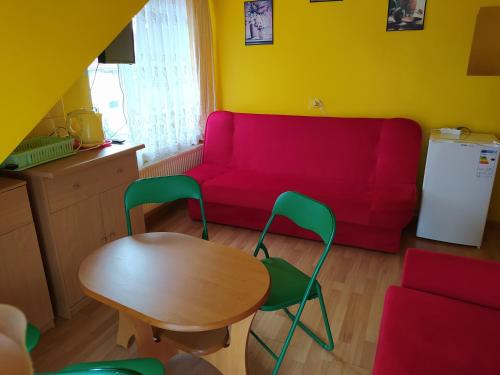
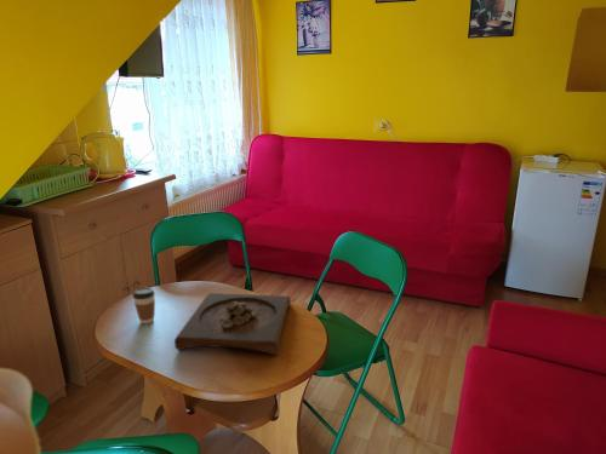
+ coffee cup (144, 305)
+ wooden tray (238, 314)
